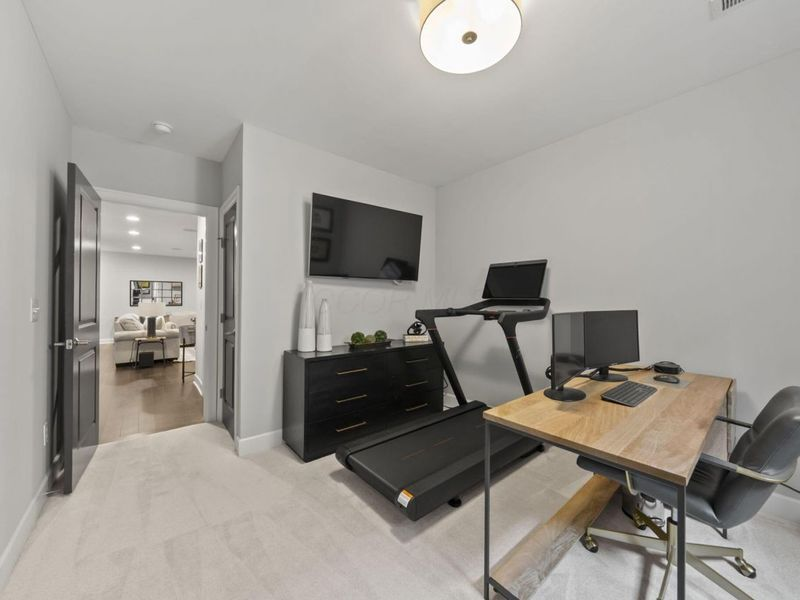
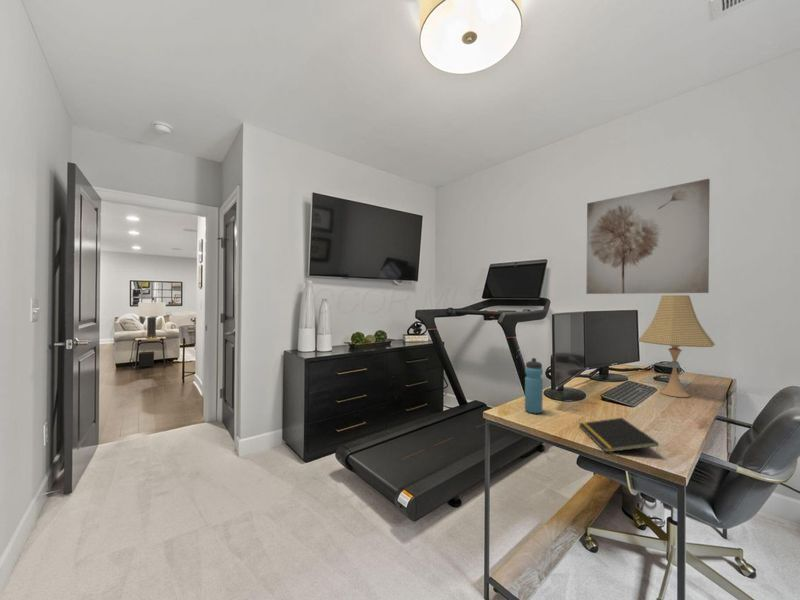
+ desk lamp (674, 344)
+ wall art (641, 243)
+ notepad (614, 433)
+ water bottle (533, 384)
